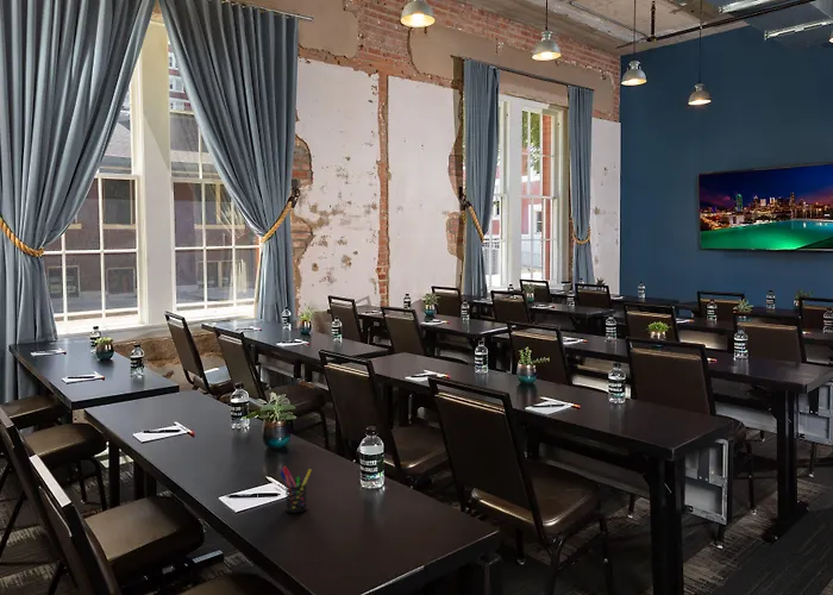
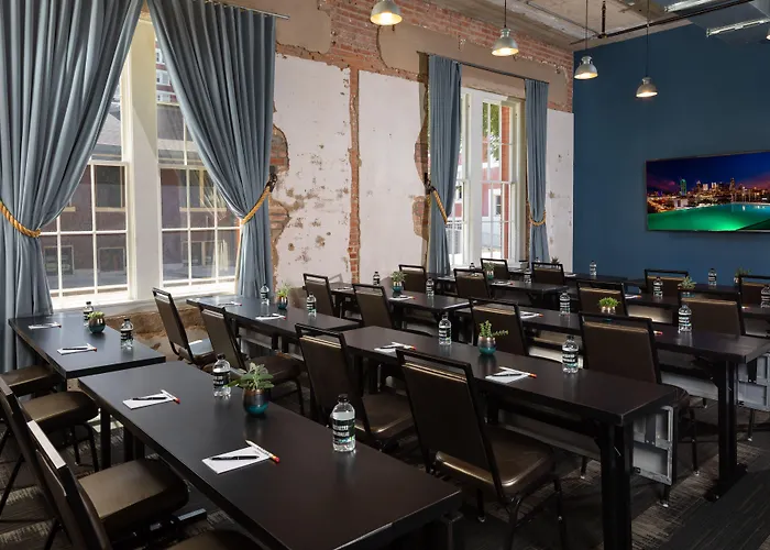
- pen holder (295, 488)
